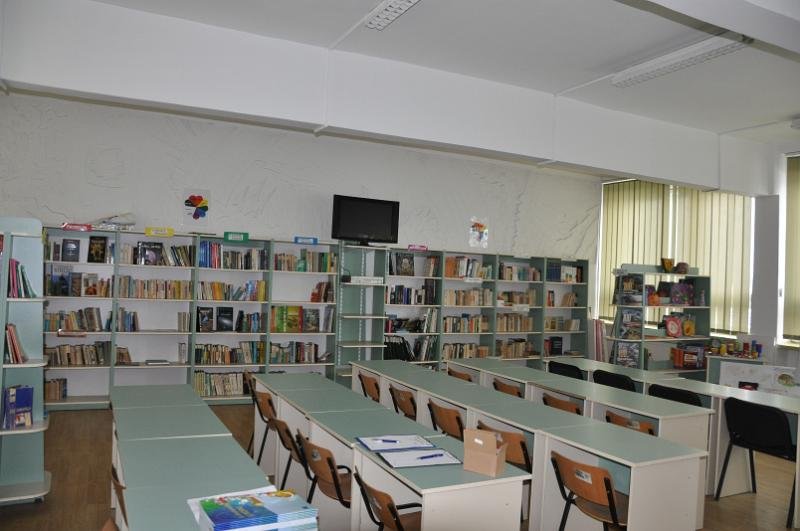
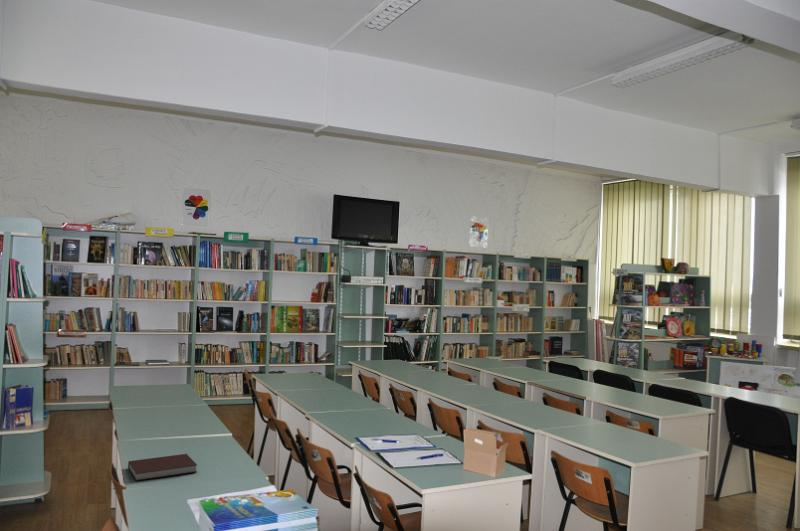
+ notebook (162, 466)
